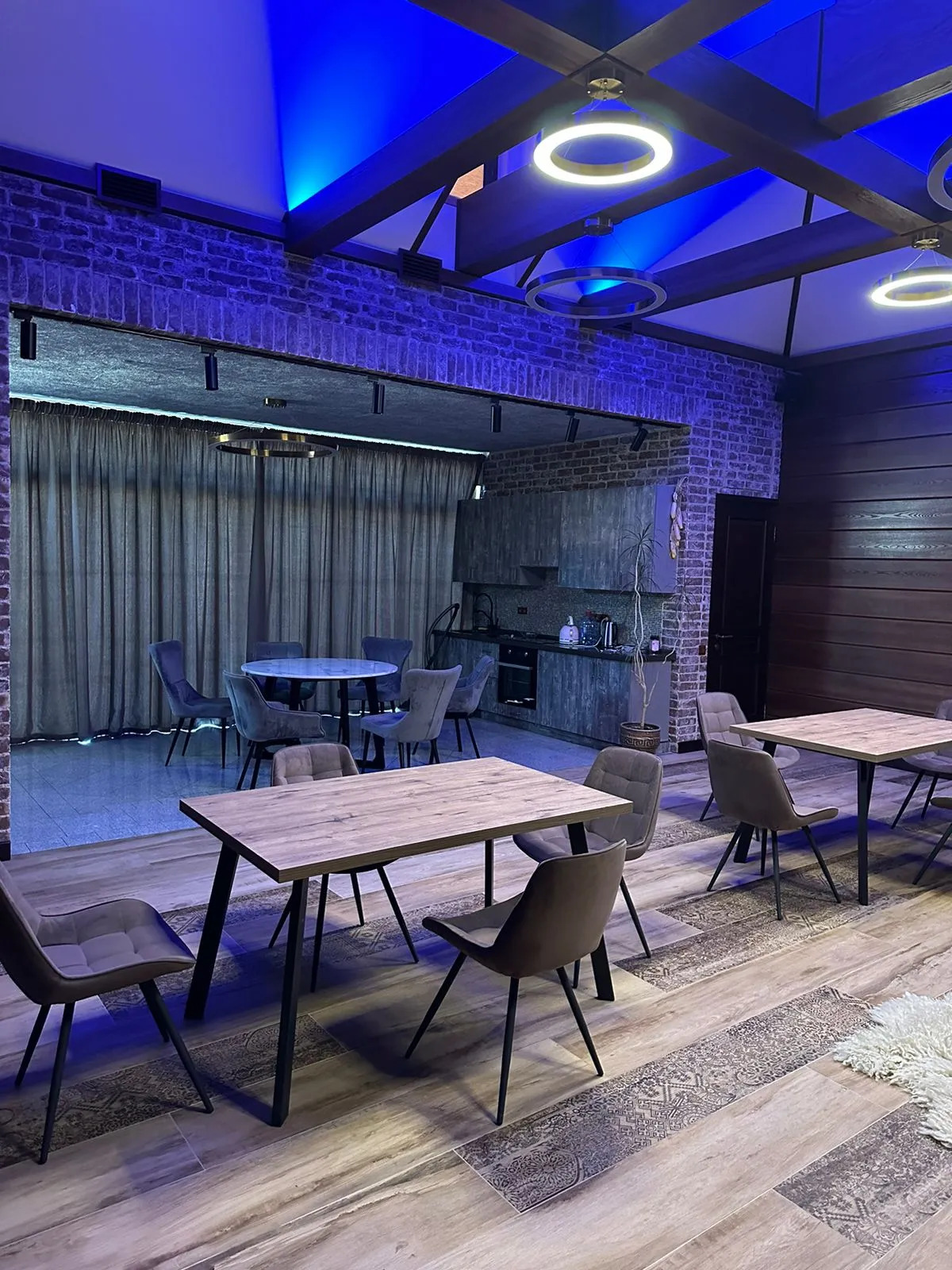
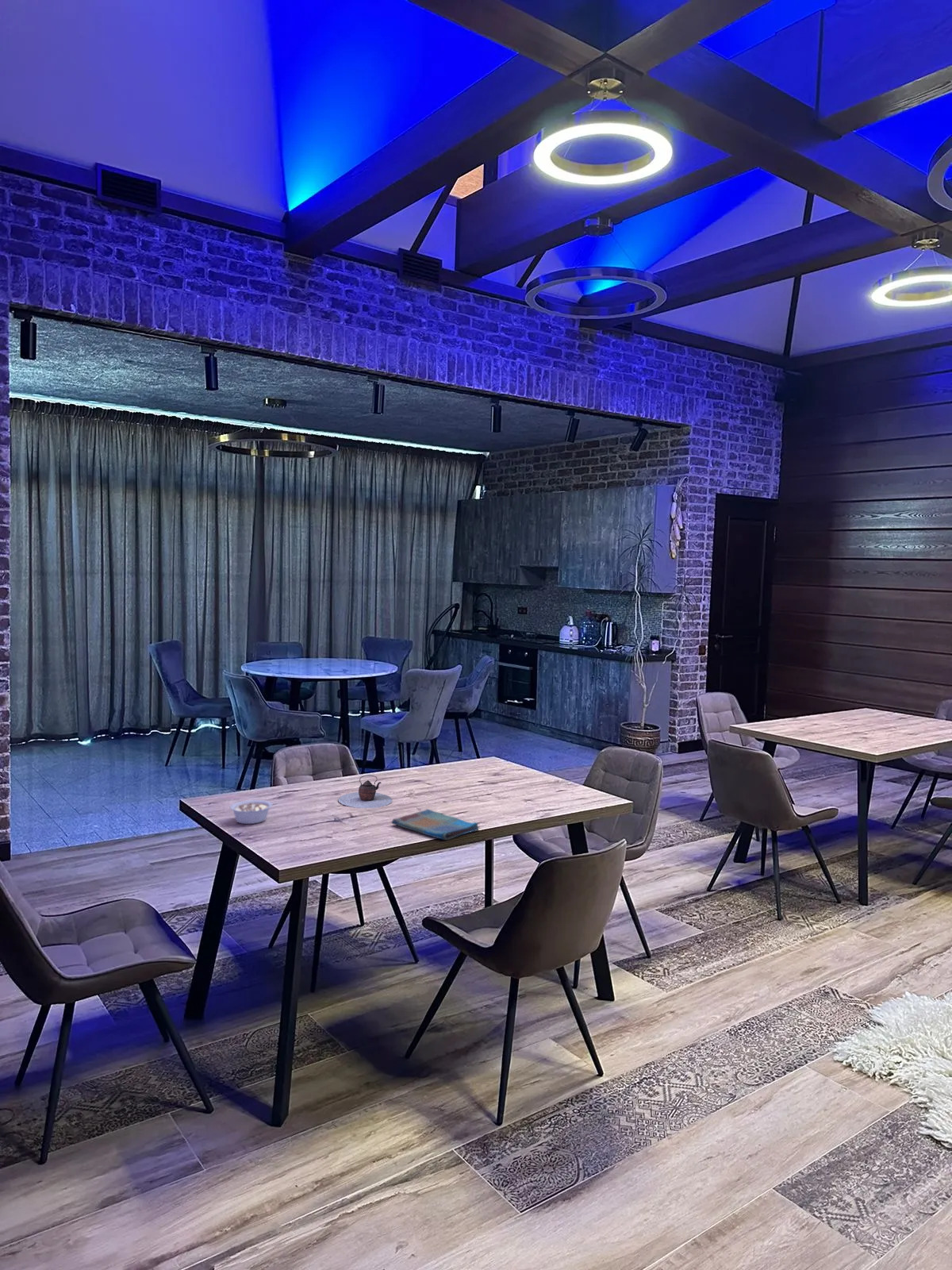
+ dish towel (435, 823)
+ legume (252, 810)
+ teapot (365, 787)
